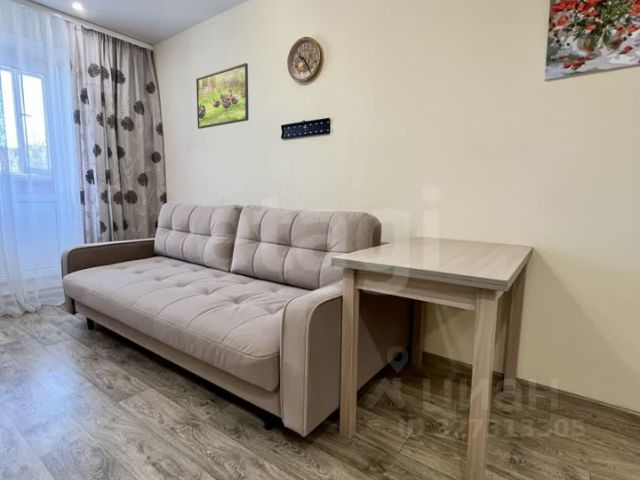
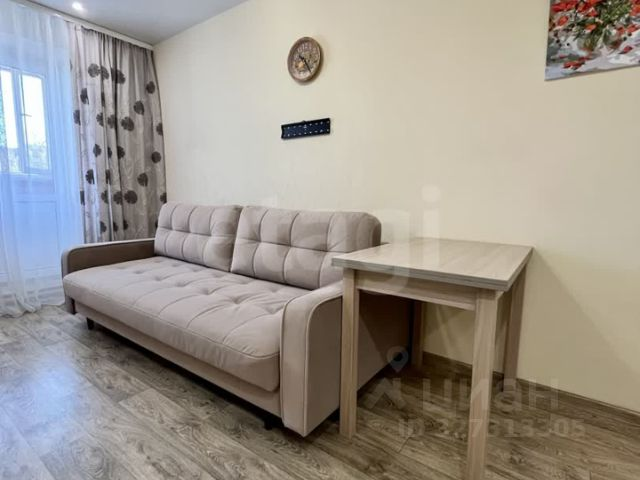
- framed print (220, 98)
